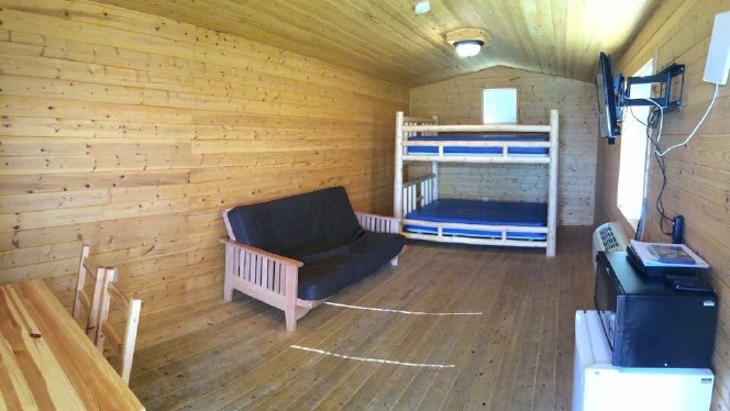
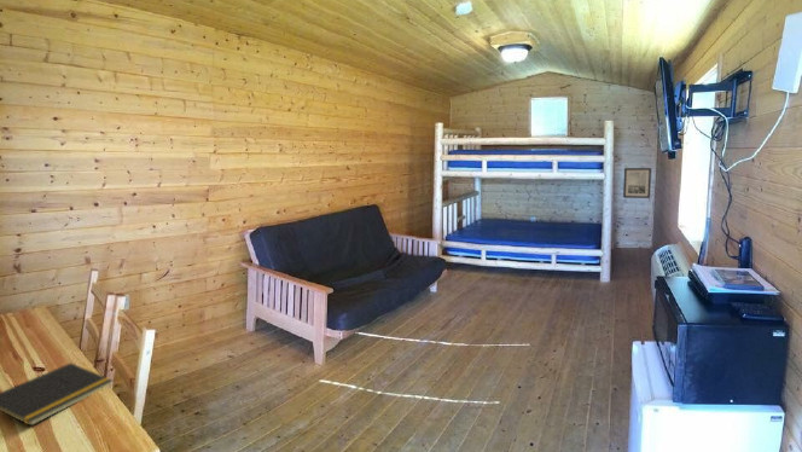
+ notepad (52, 390)
+ wall art (637, 182)
